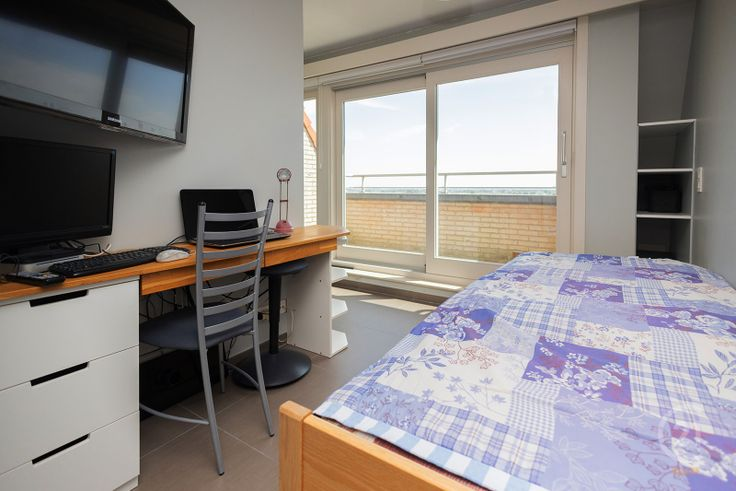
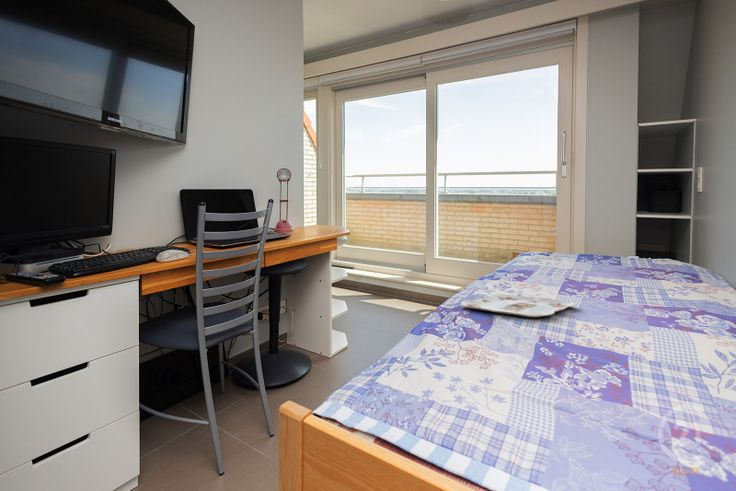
+ serving tray (518, 305)
